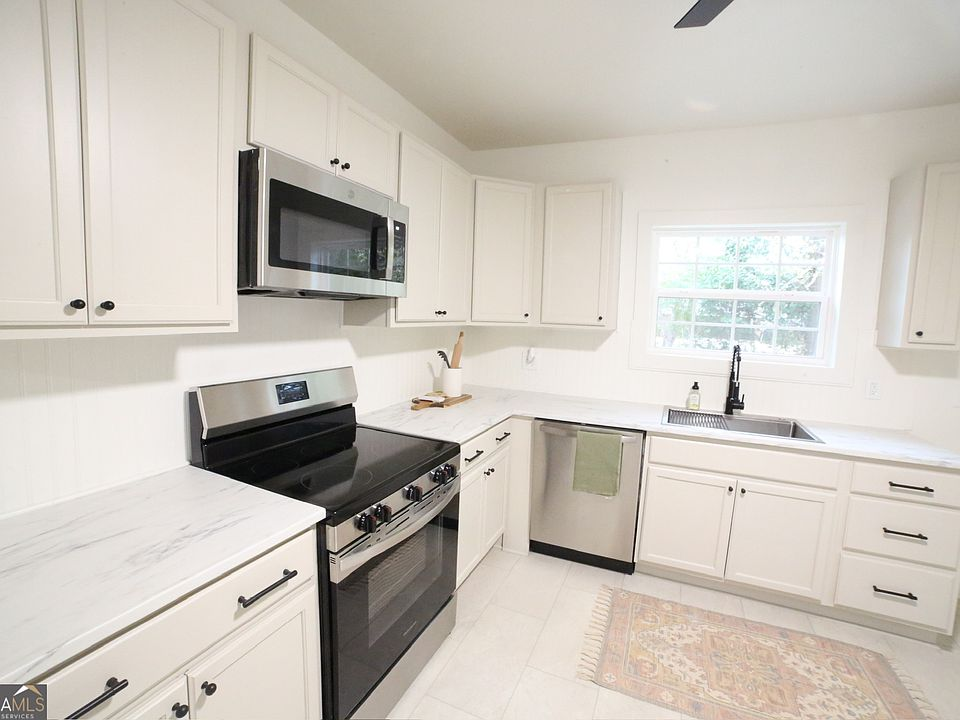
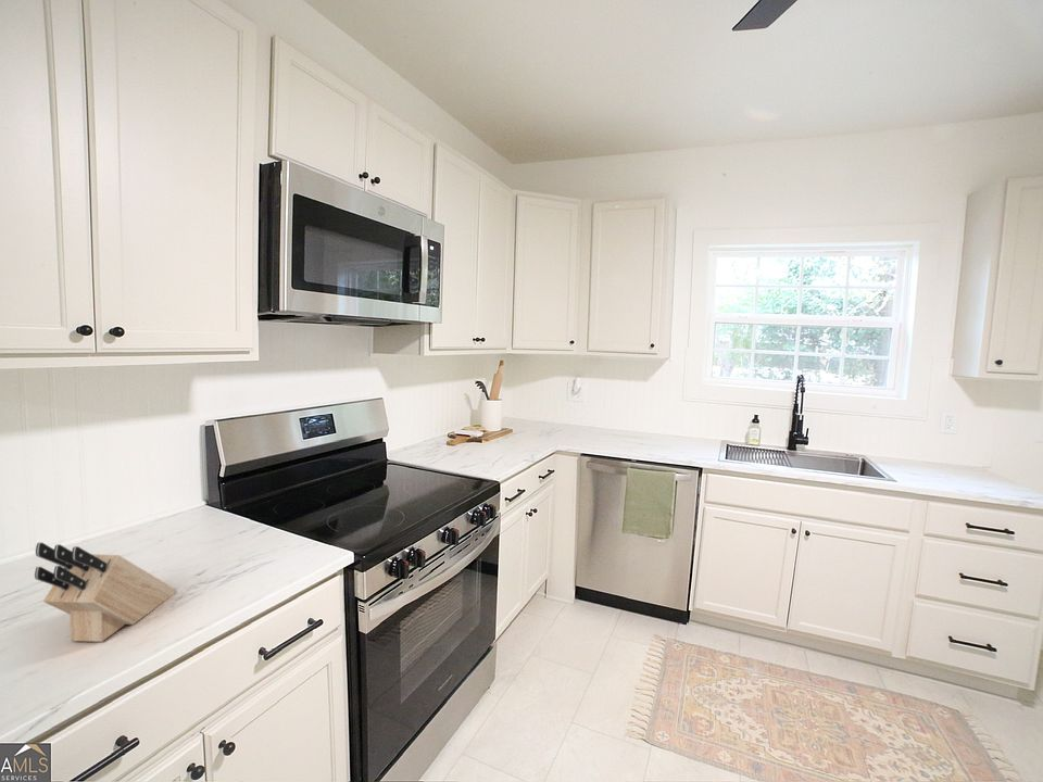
+ knife block (109, 573)
